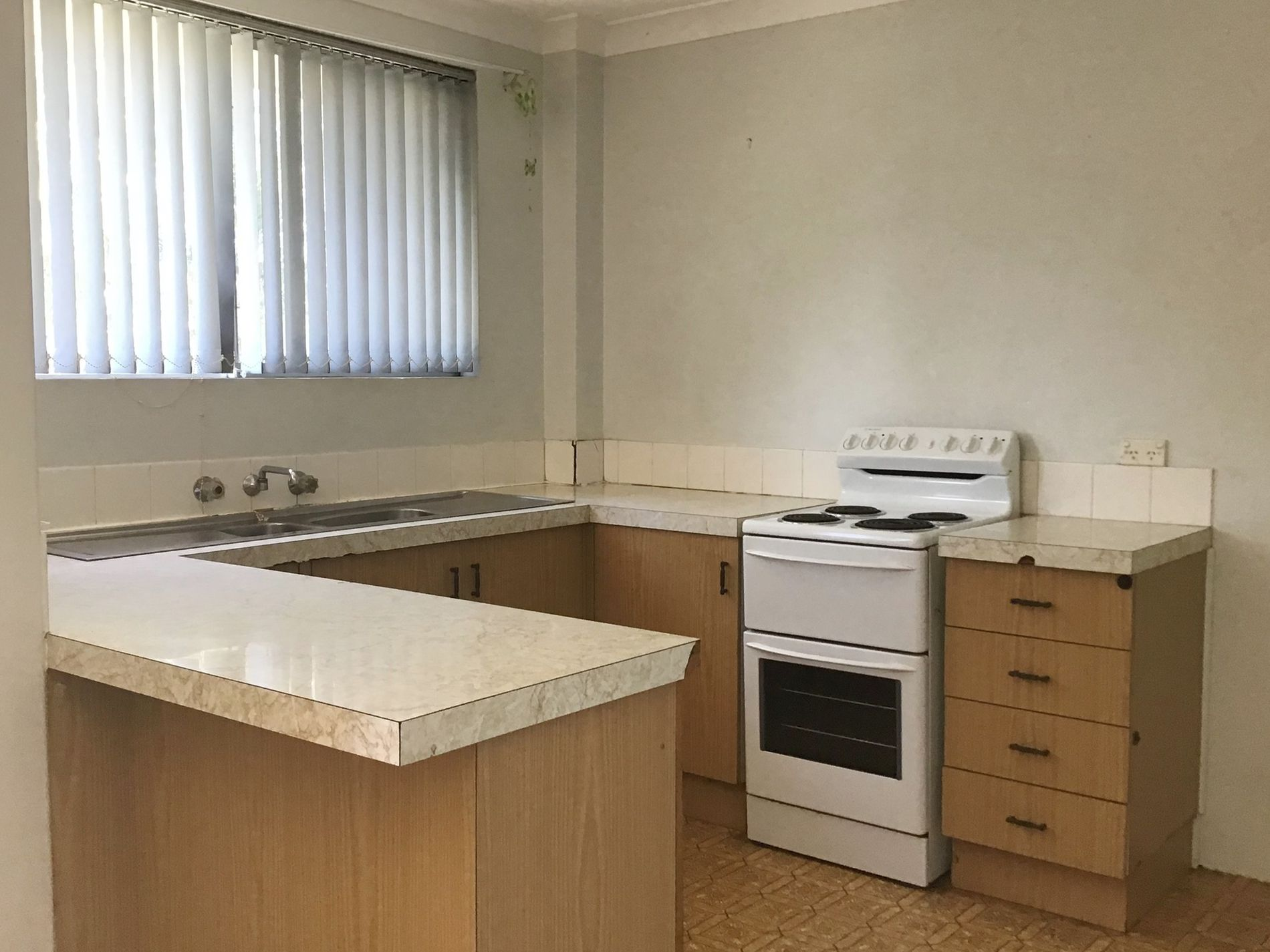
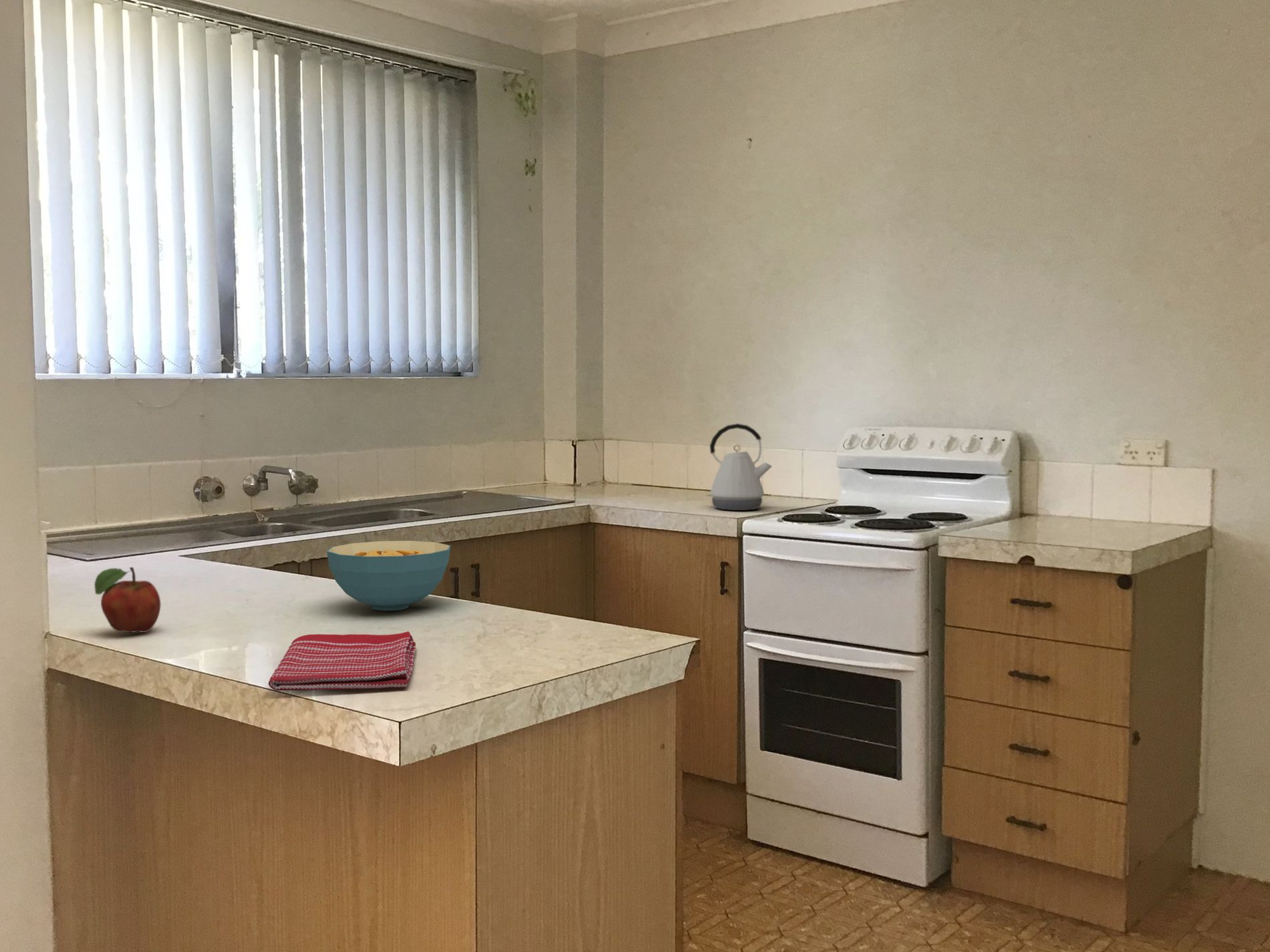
+ kettle (739, 466)
+ dish towel (347, 659)
+ fruit (127, 599)
+ cereal bowl (390, 578)
